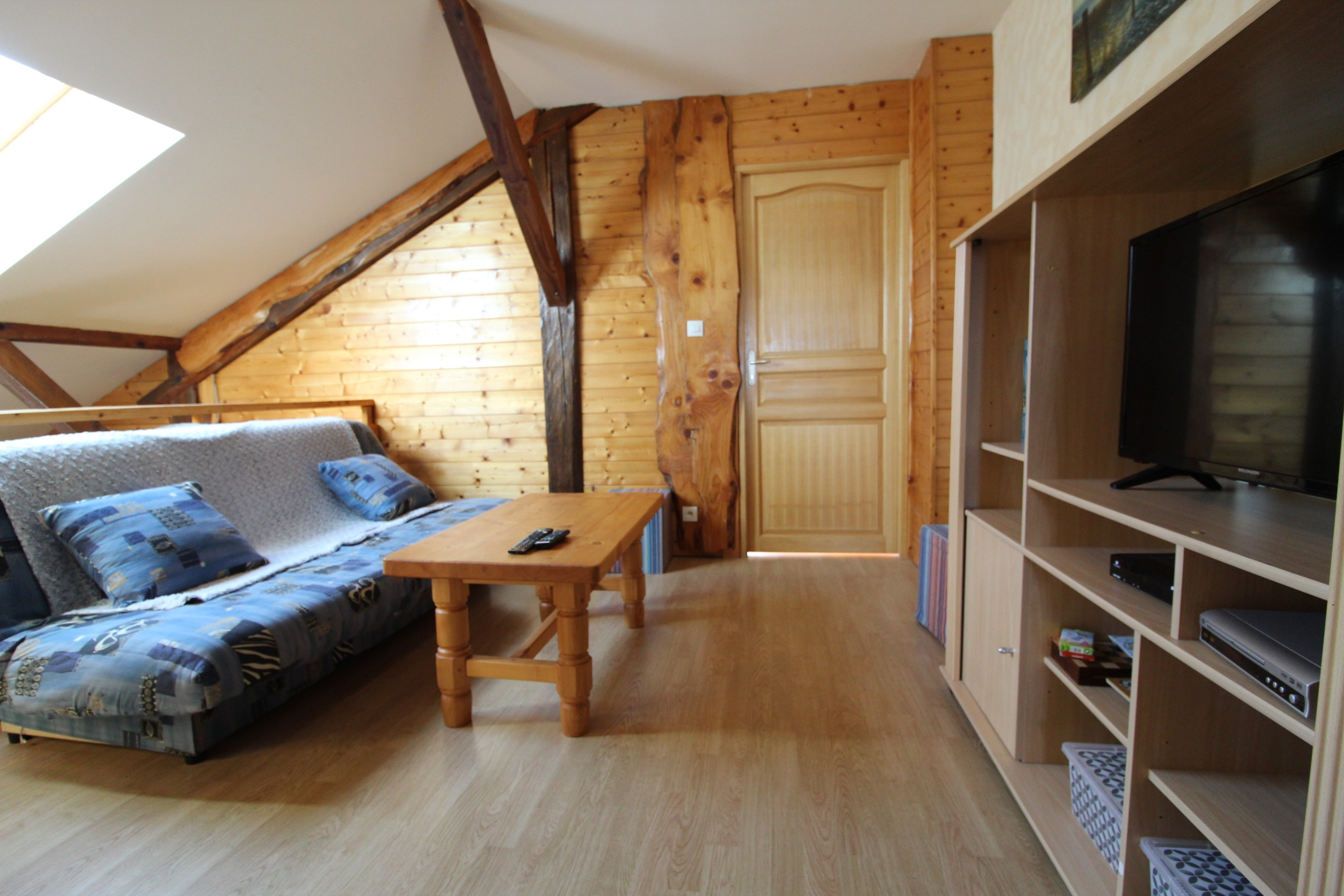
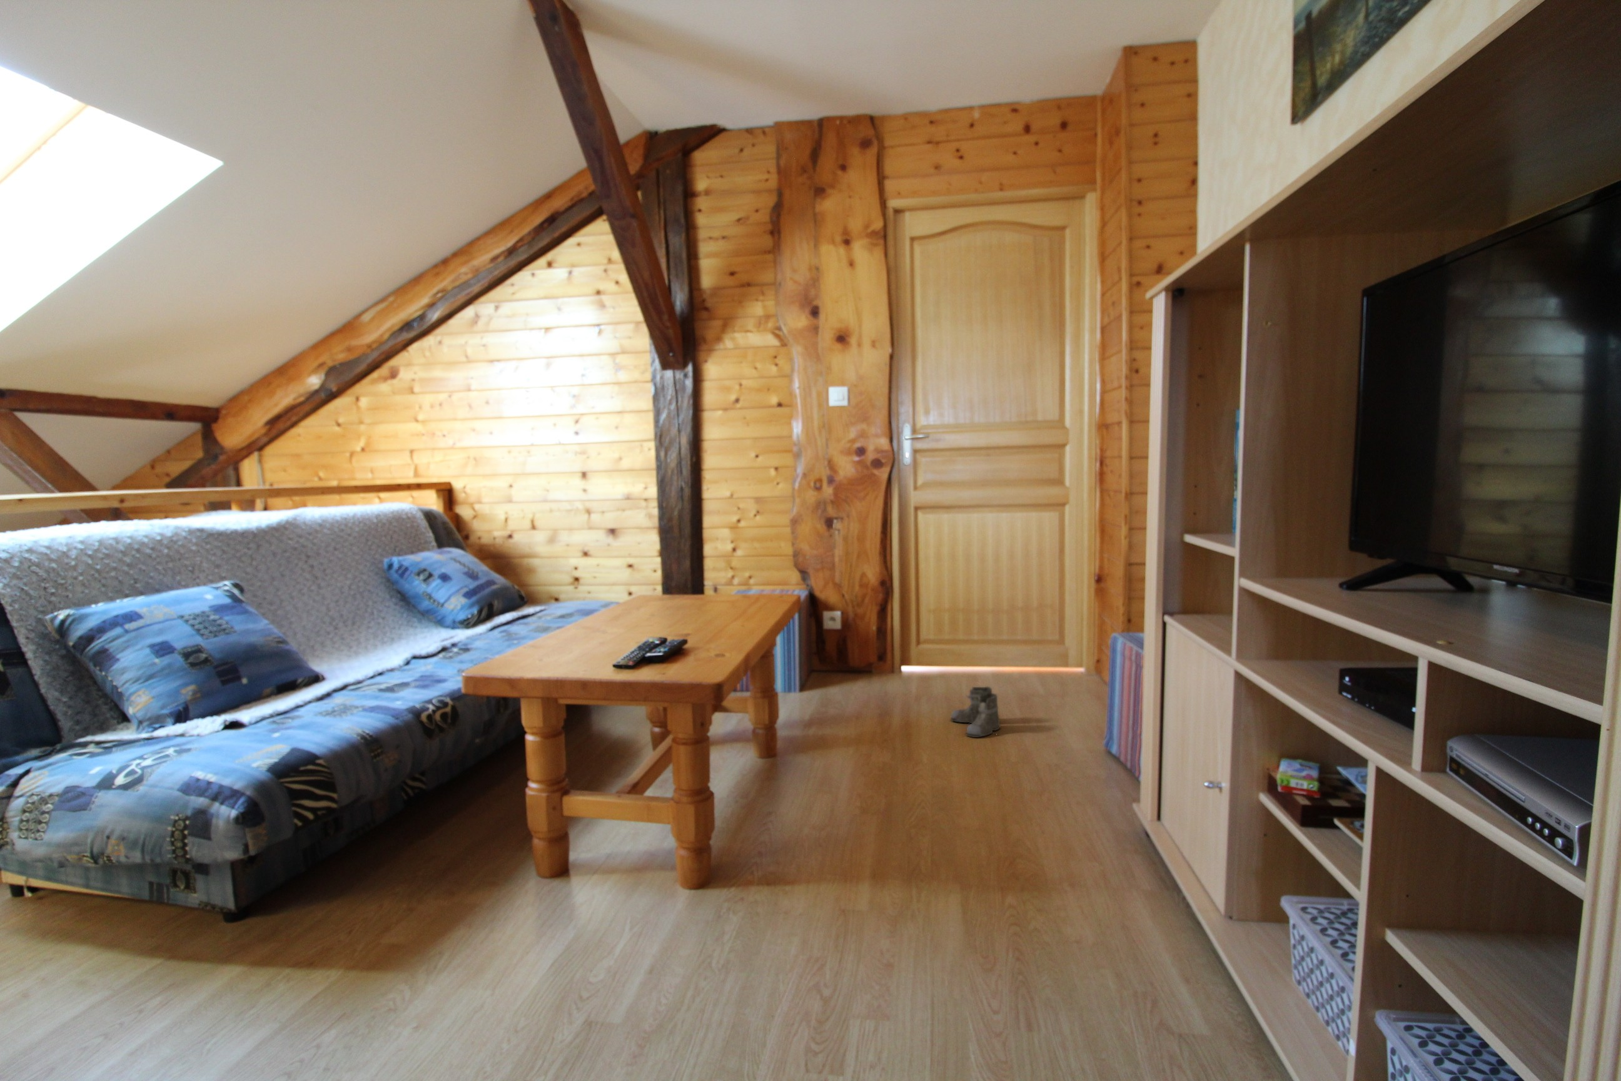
+ boots (976, 708)
